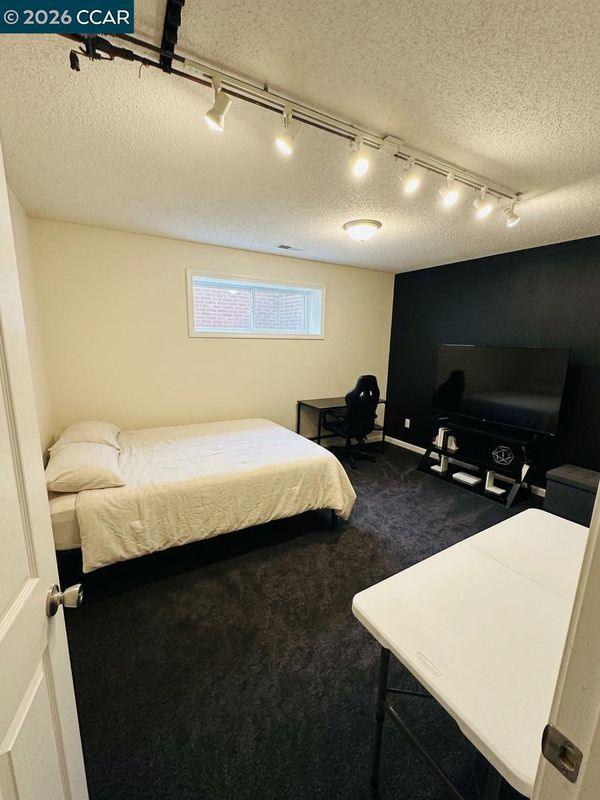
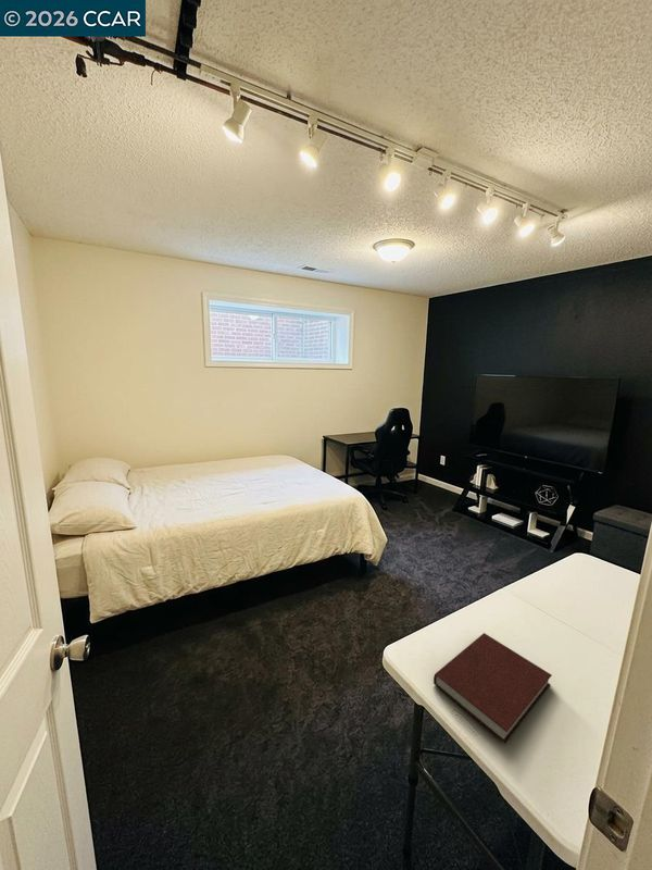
+ notebook (492, 679)
